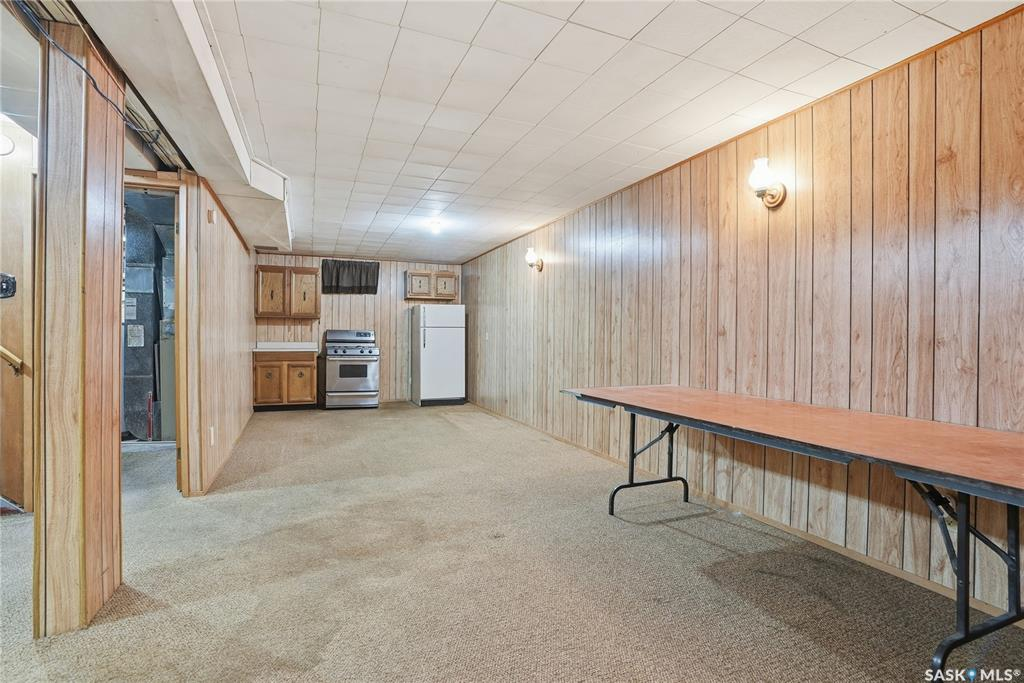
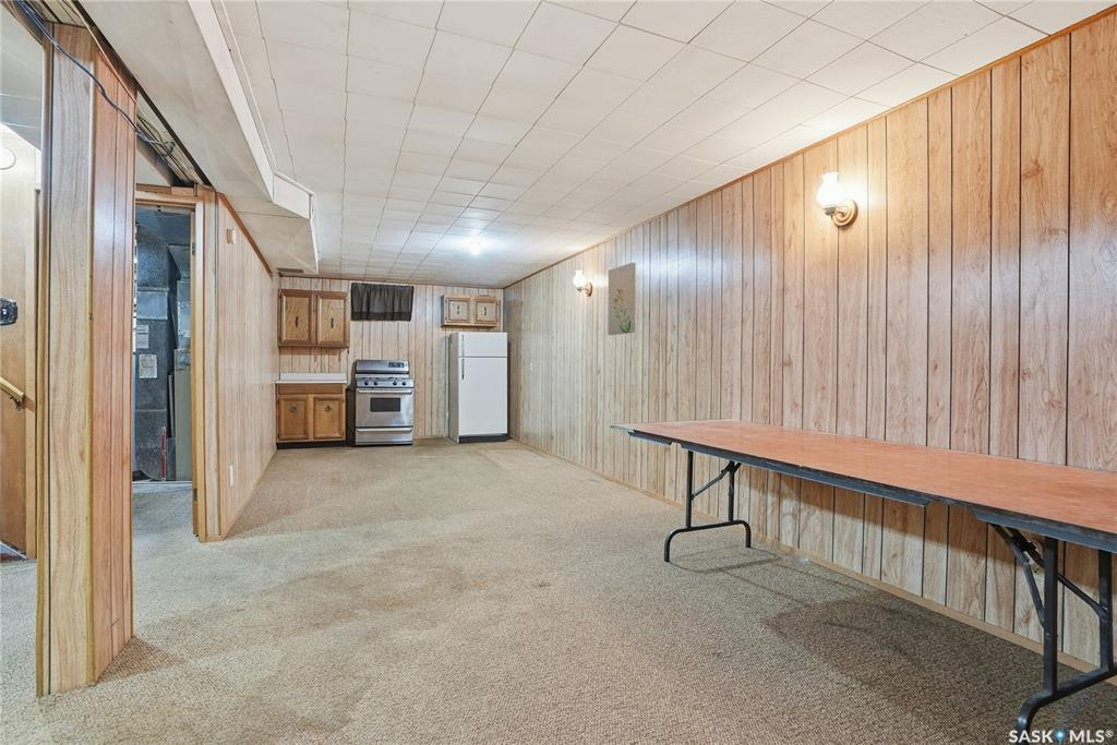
+ wall art (621, 300)
